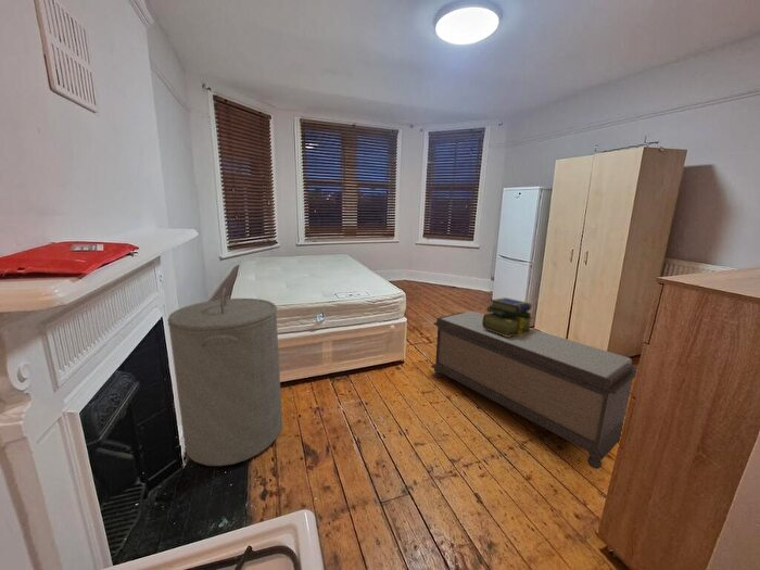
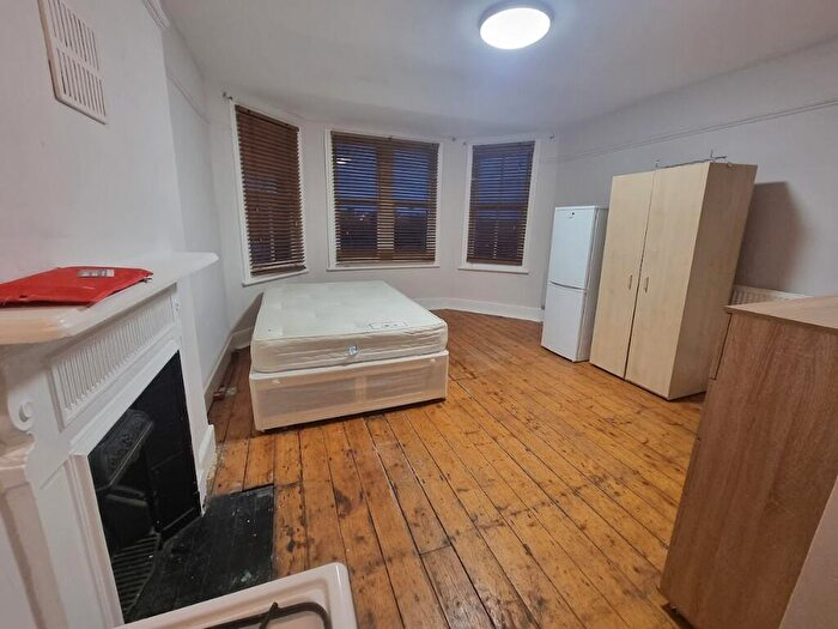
- stack of books (507, 314)
- laundry hamper (230, 364)
- bench (517, 370)
